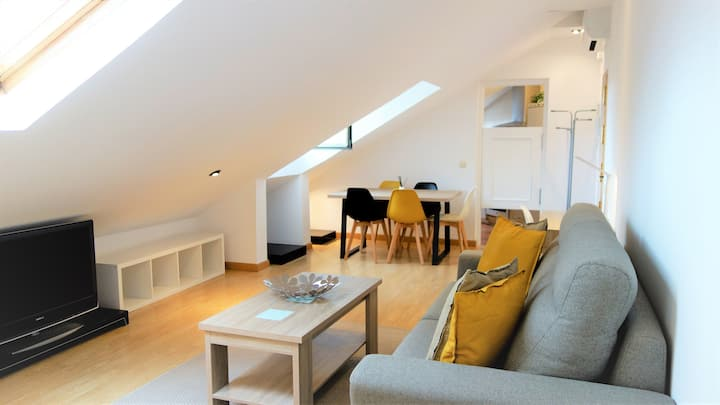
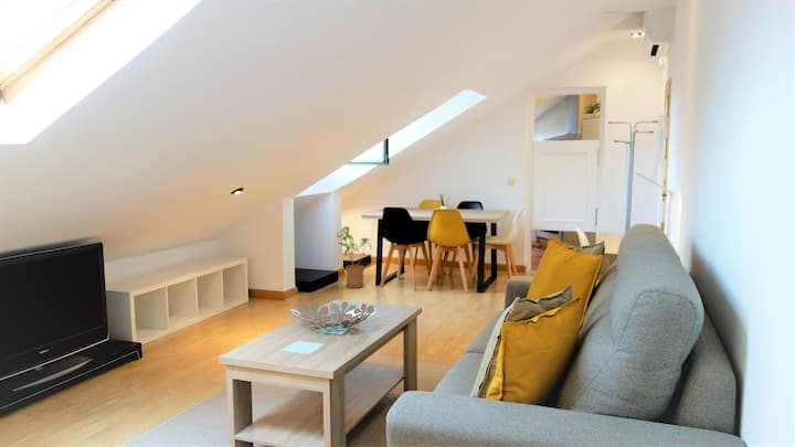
+ house plant (352, 256)
